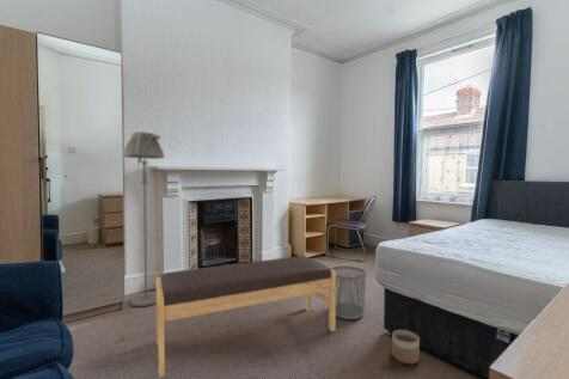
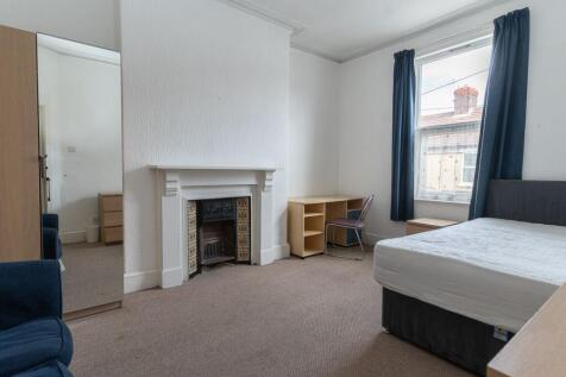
- floor lamp (145, 216)
- bench (249, 302)
- waste bin (347, 292)
- planter (405, 347)
